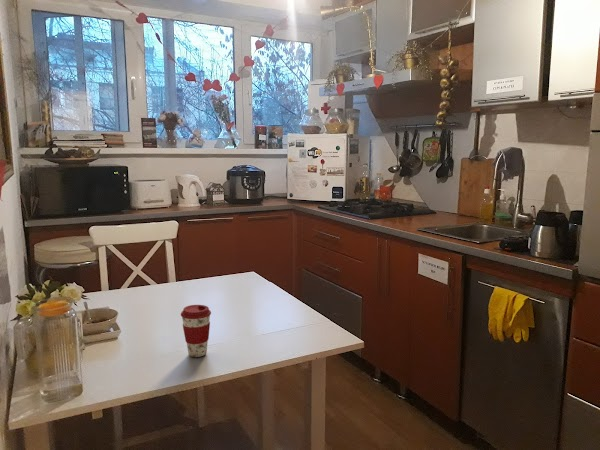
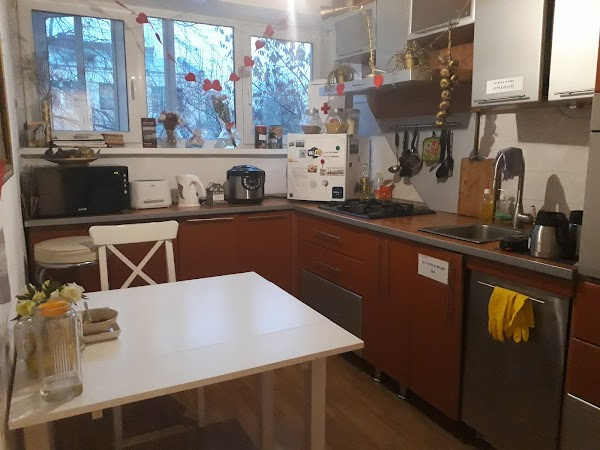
- coffee cup (196, 330)
